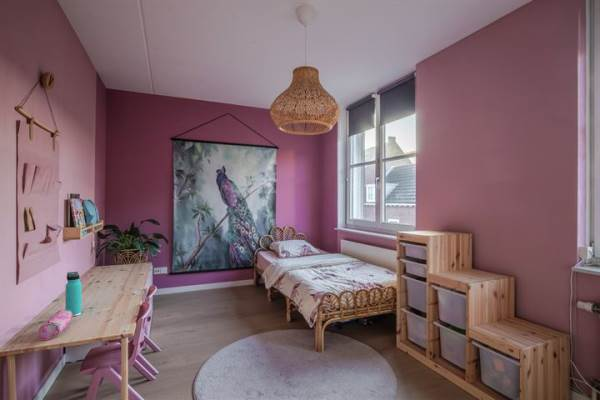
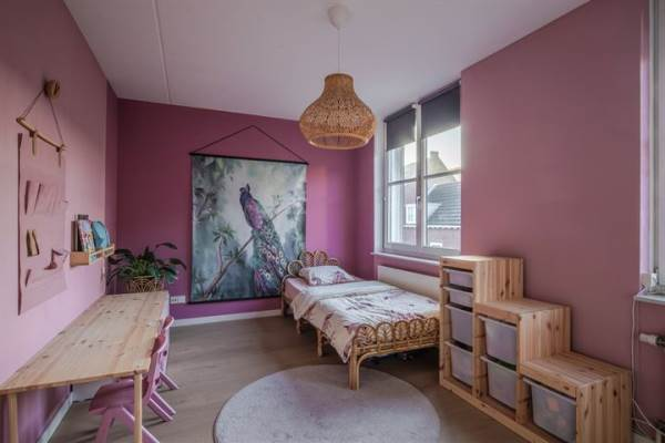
- thermos bottle (73, 293)
- pencil case (56, 323)
